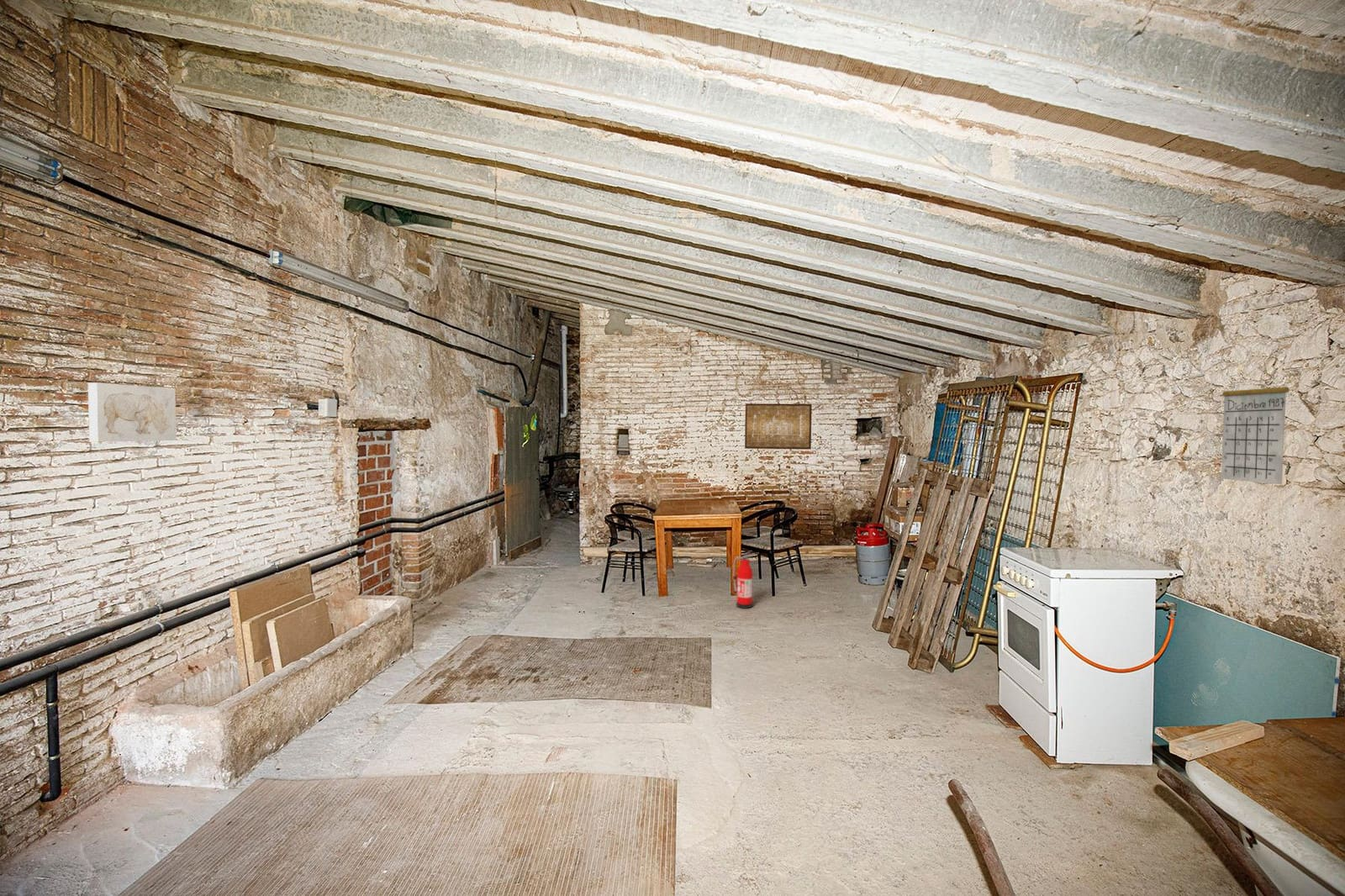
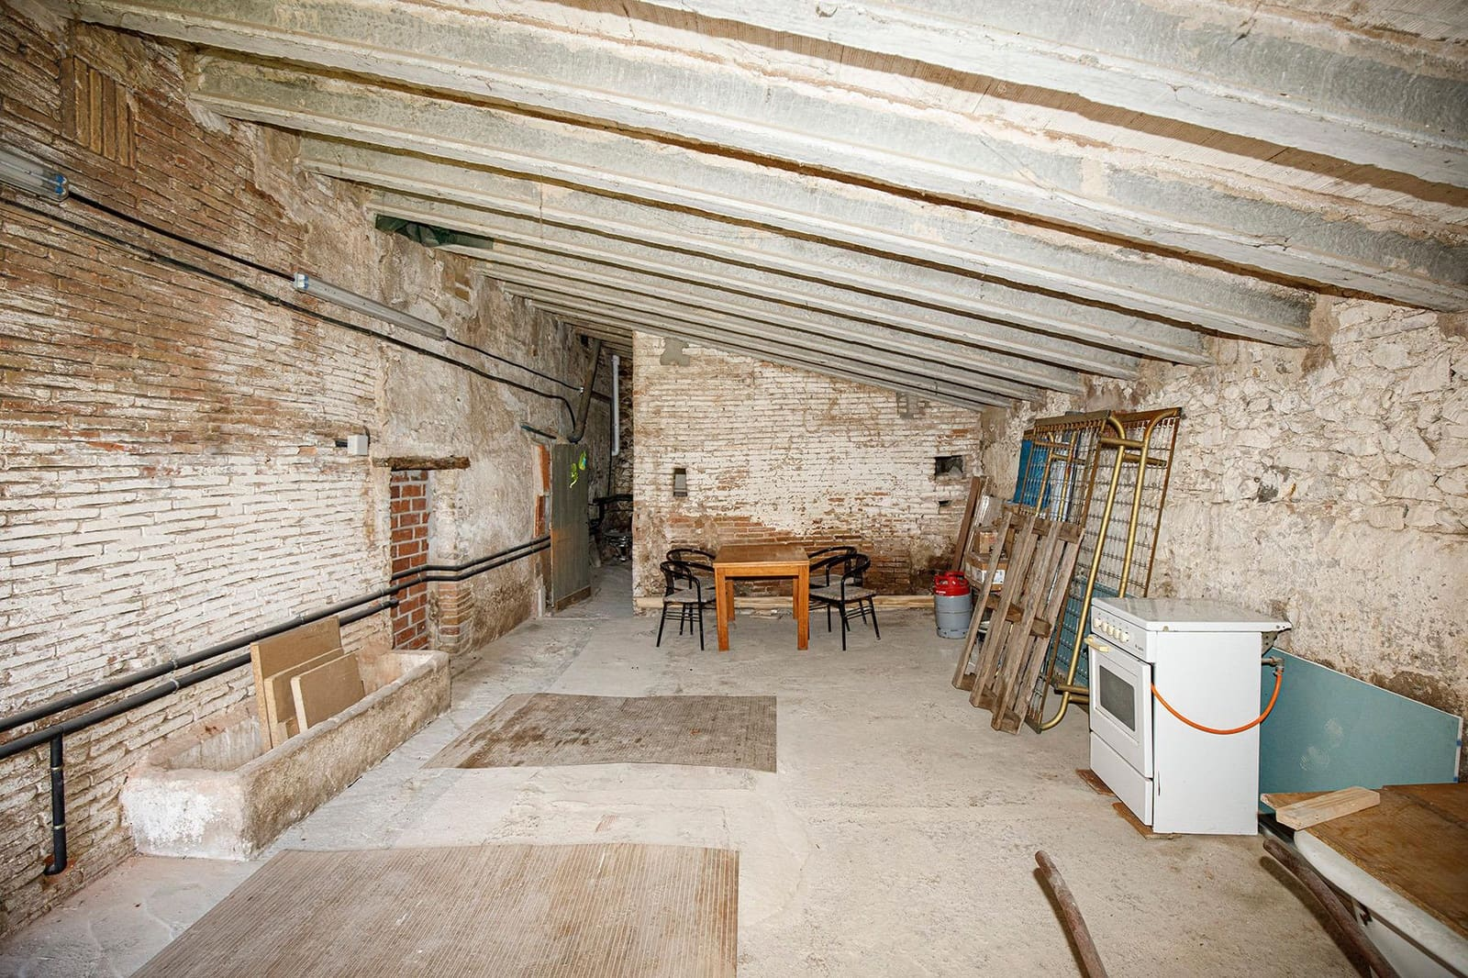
- wall art (778, 426)
- fire extinguisher (743, 579)
- wall art (134, 414)
- calendar (1253, 424)
